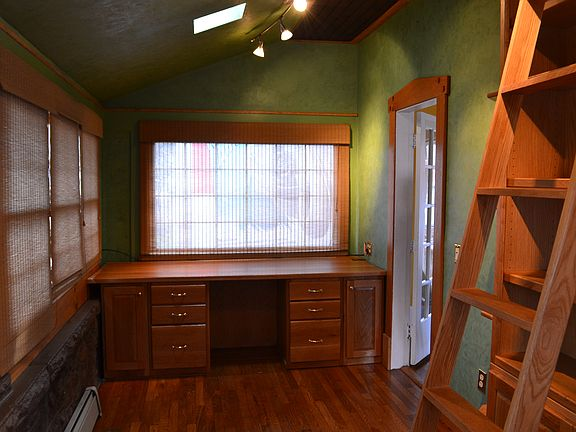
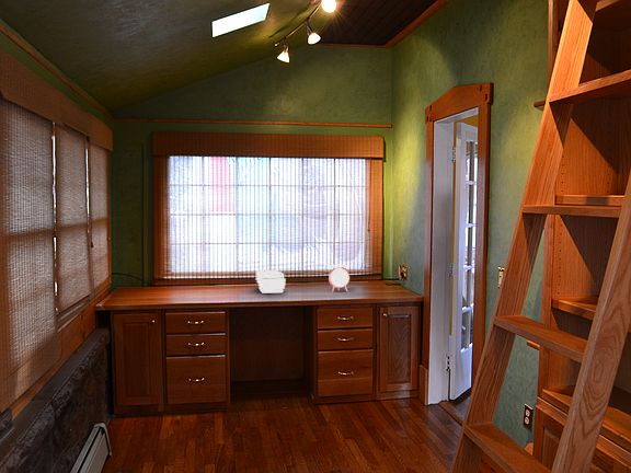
+ alarm clock (339, 277)
+ book stack (269, 281)
